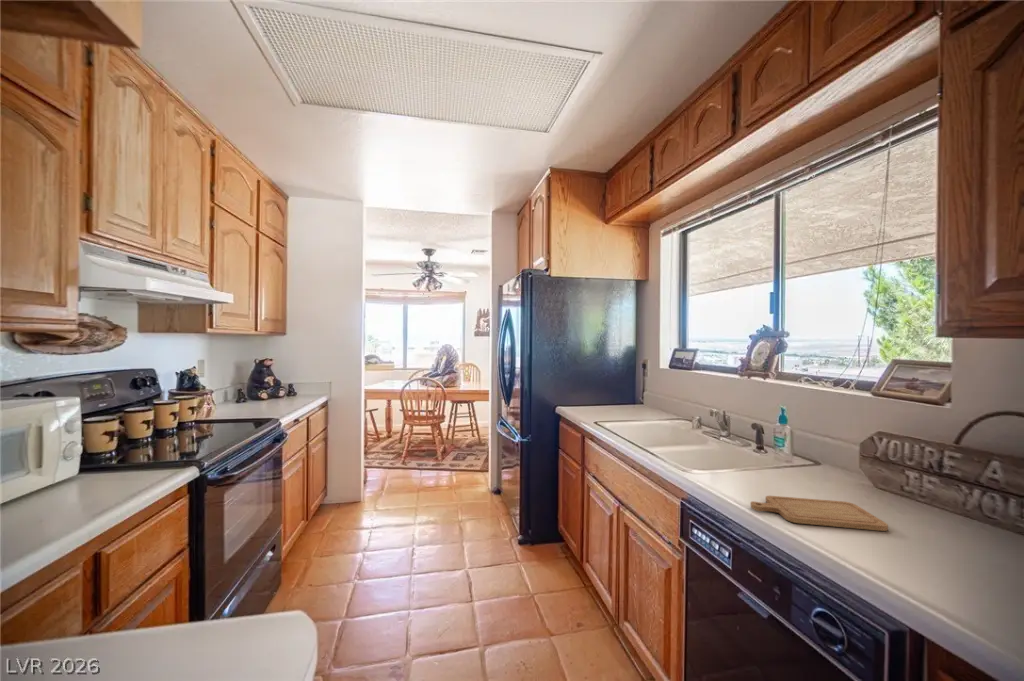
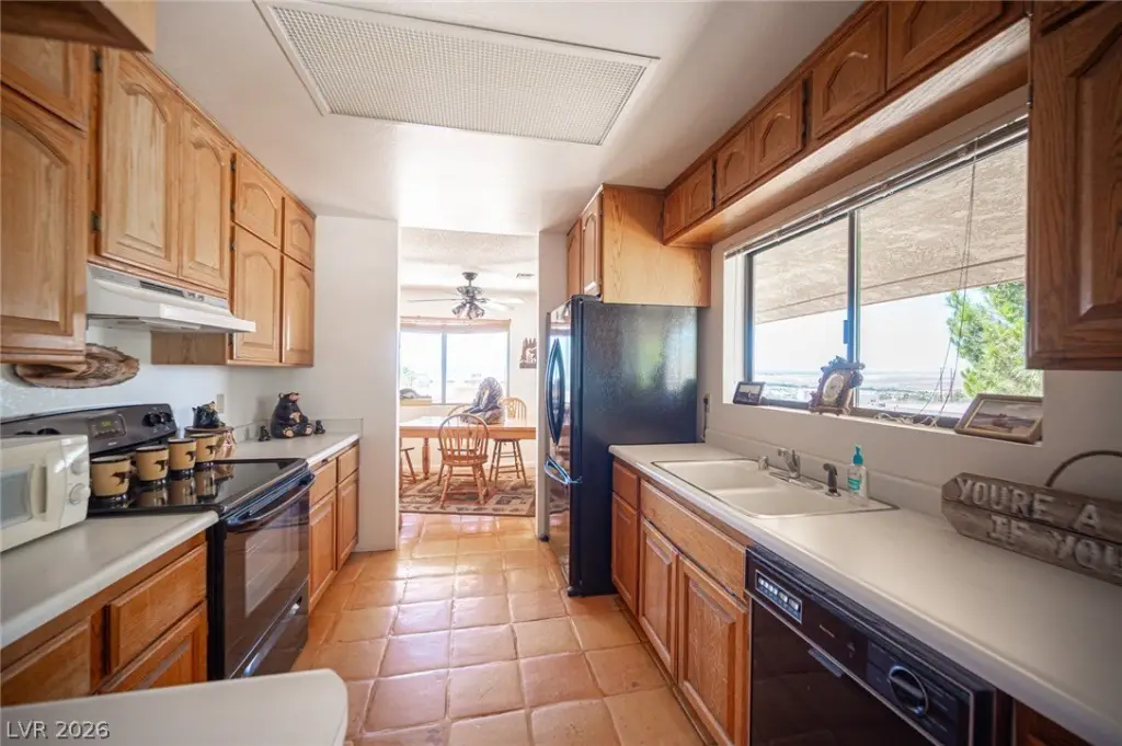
- chopping board (809, 510)
